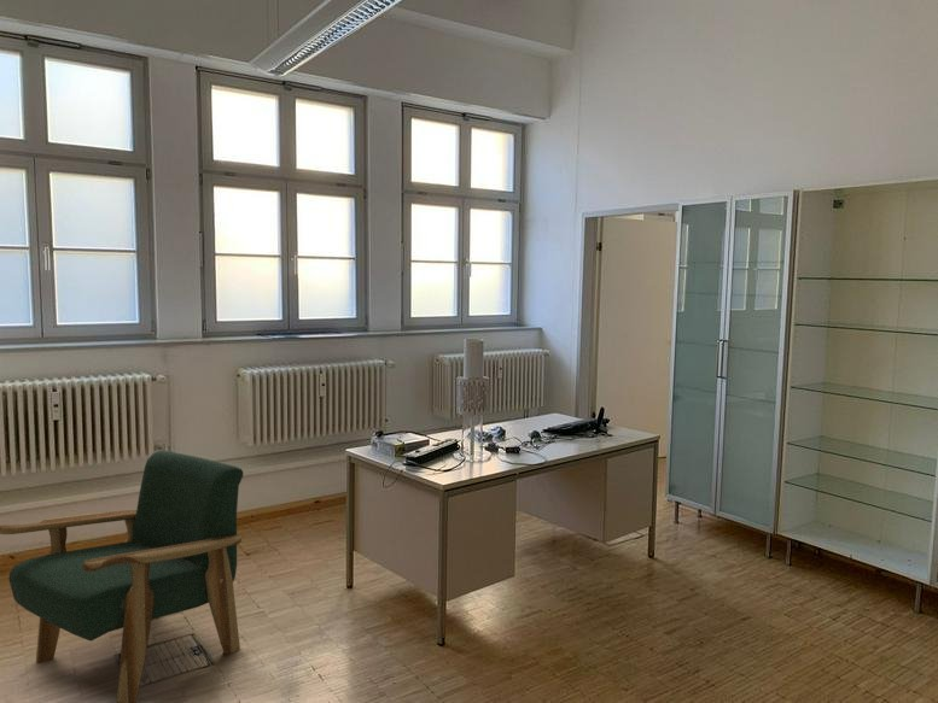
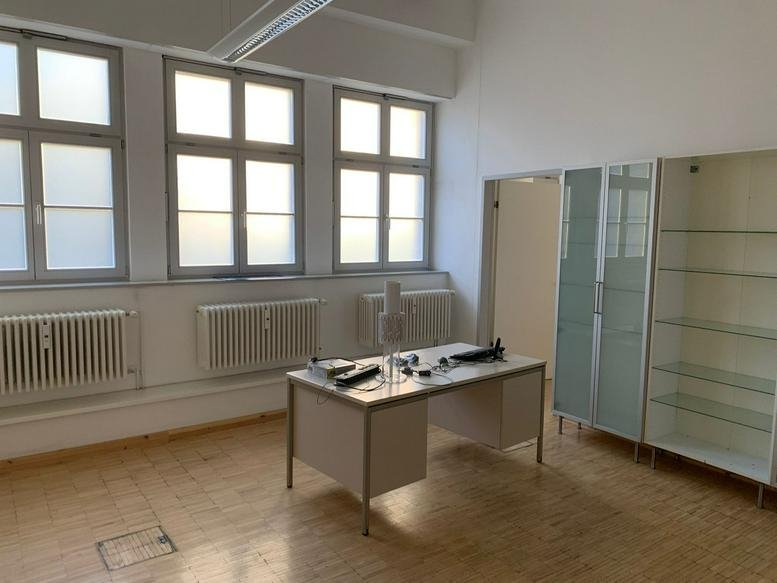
- armchair (132, 566)
